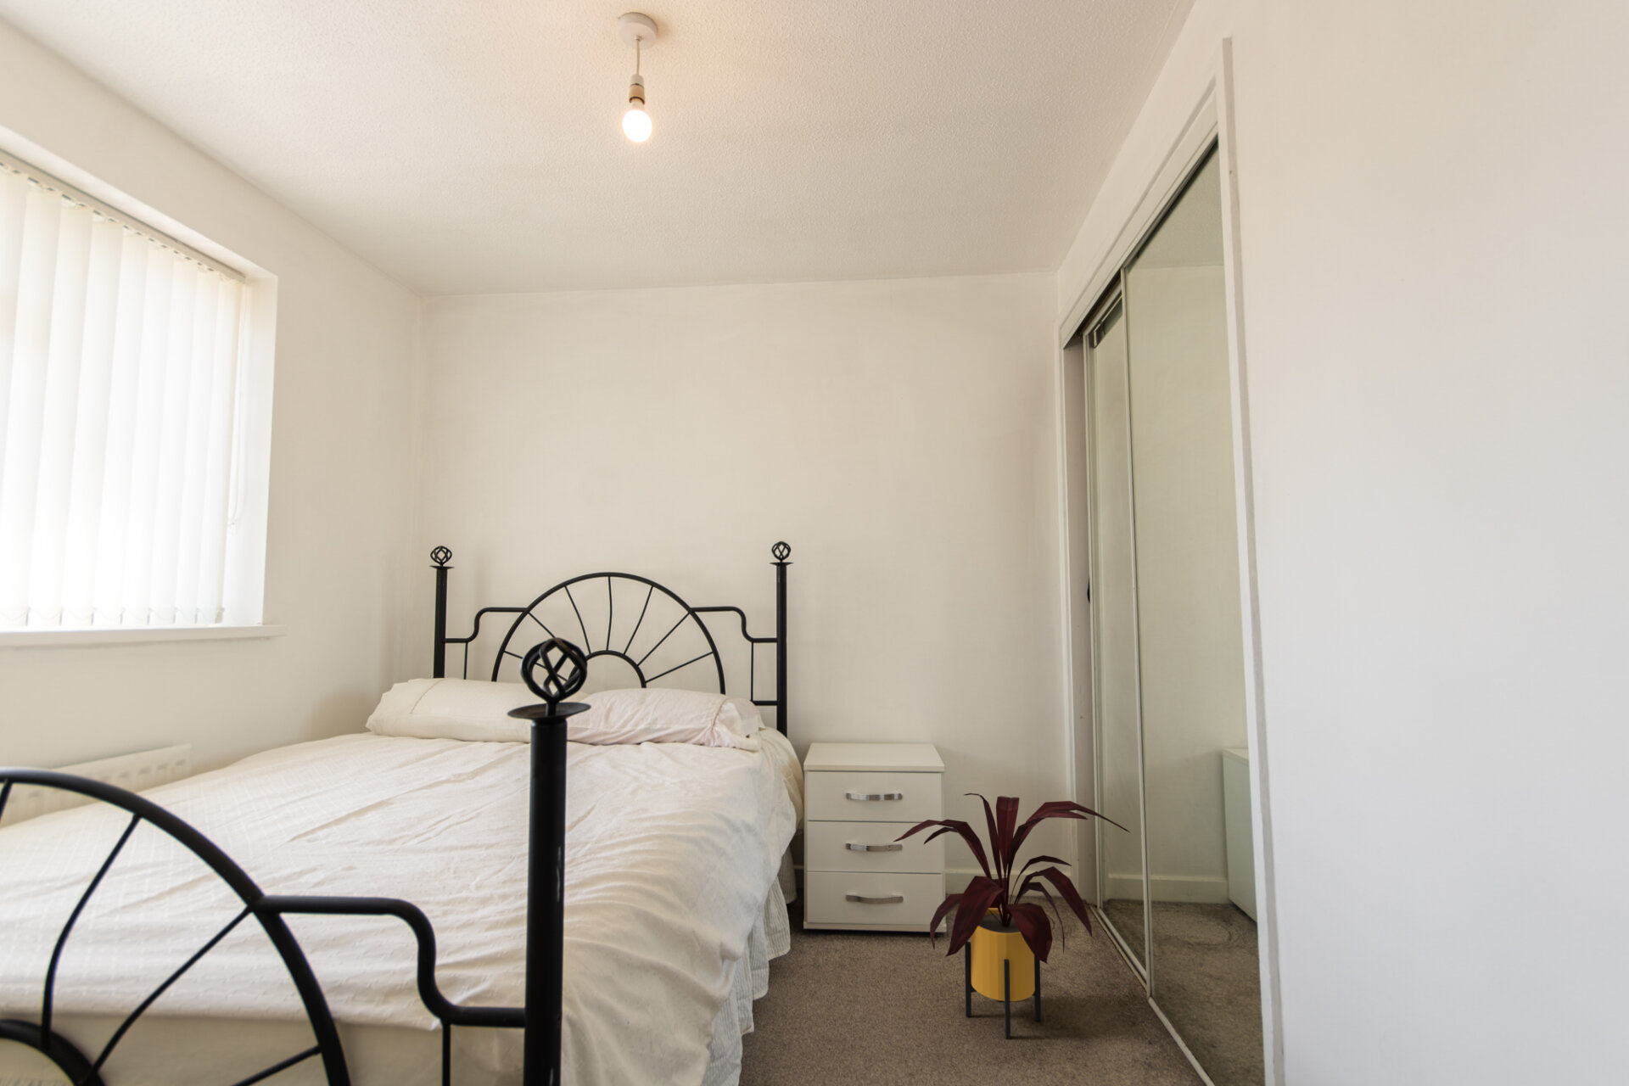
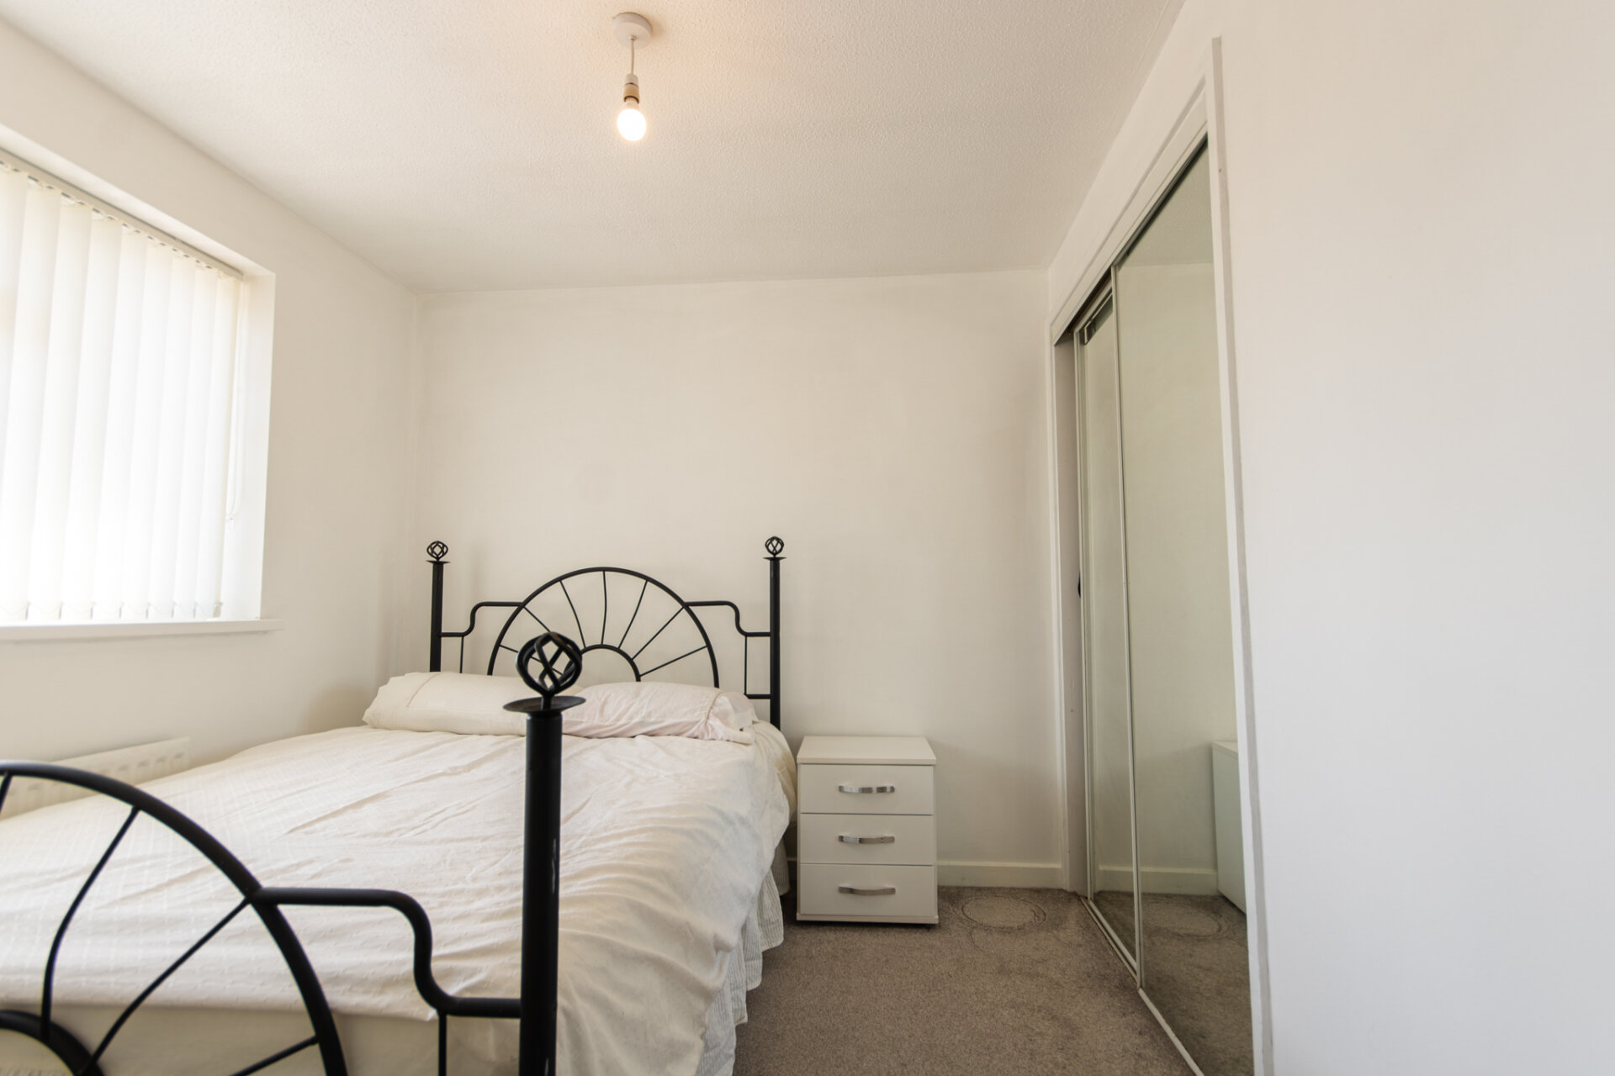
- house plant (1010, 901)
